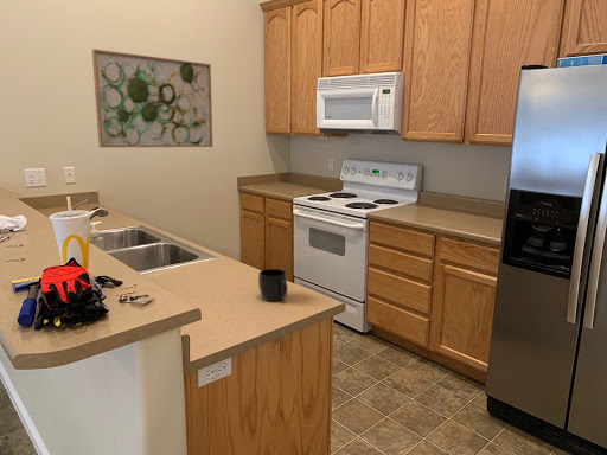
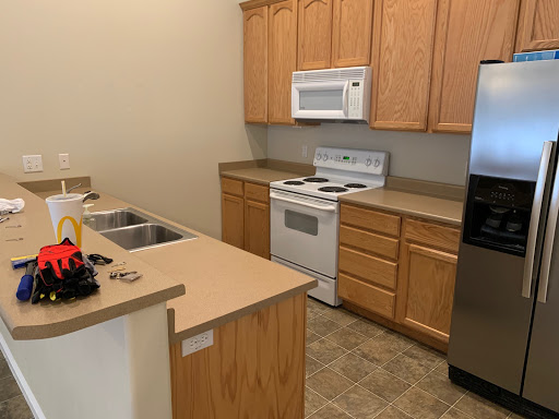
- mug (274, 286)
- wall art (159, 103)
